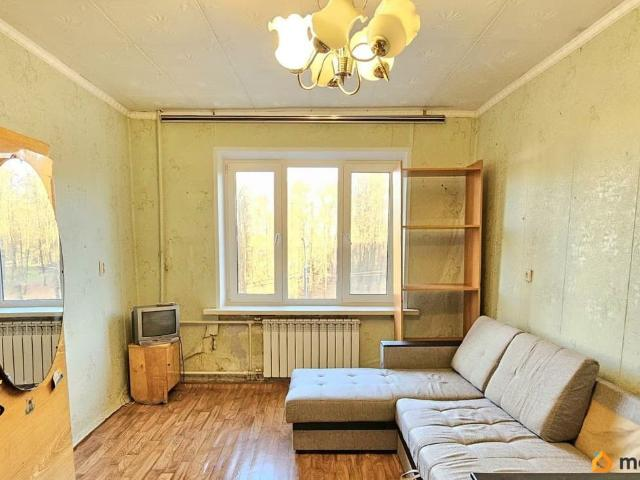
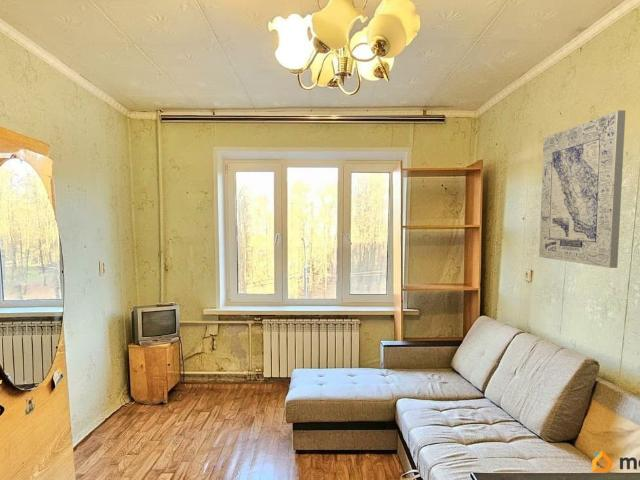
+ wall art (575, 194)
